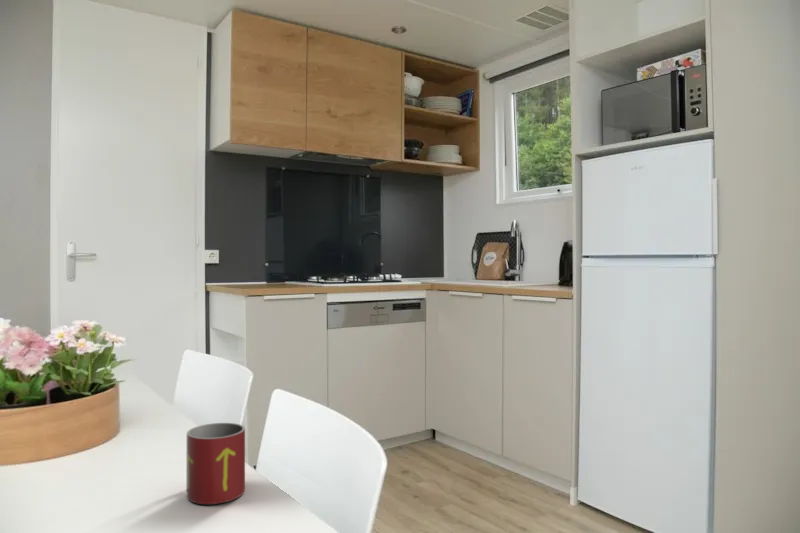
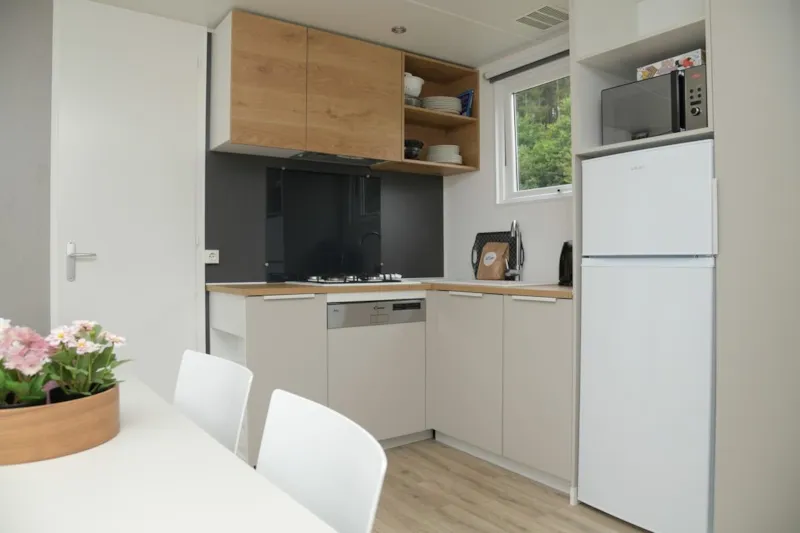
- mug (212, 458)
